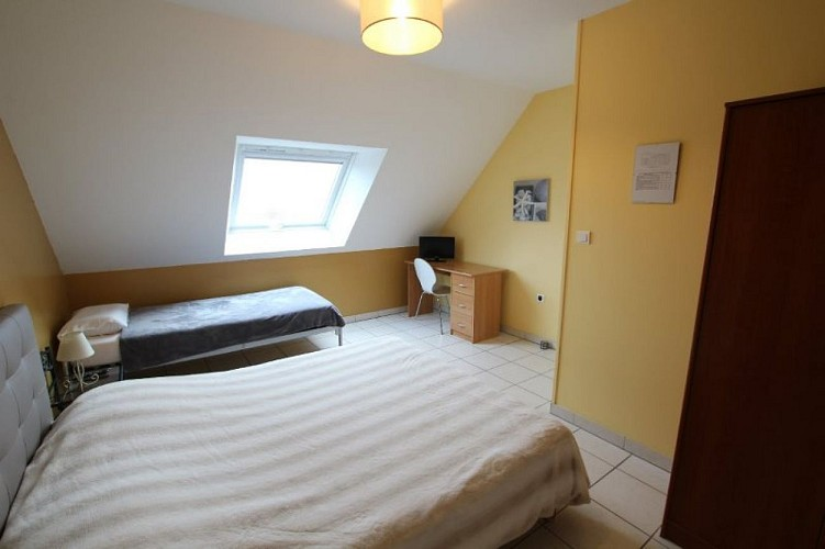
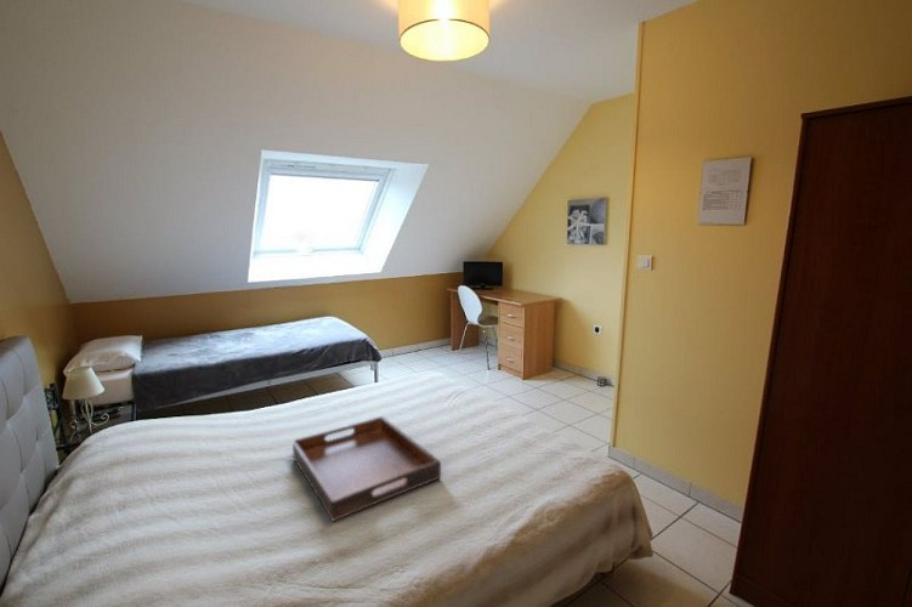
+ serving tray (362, 458)
